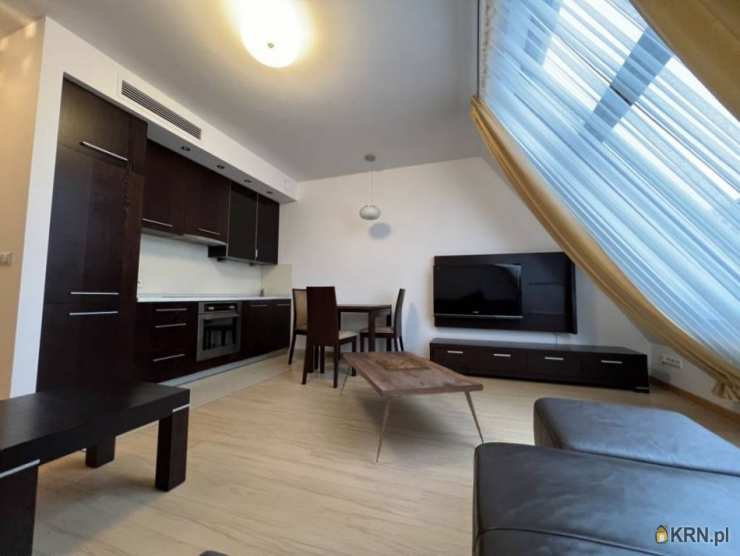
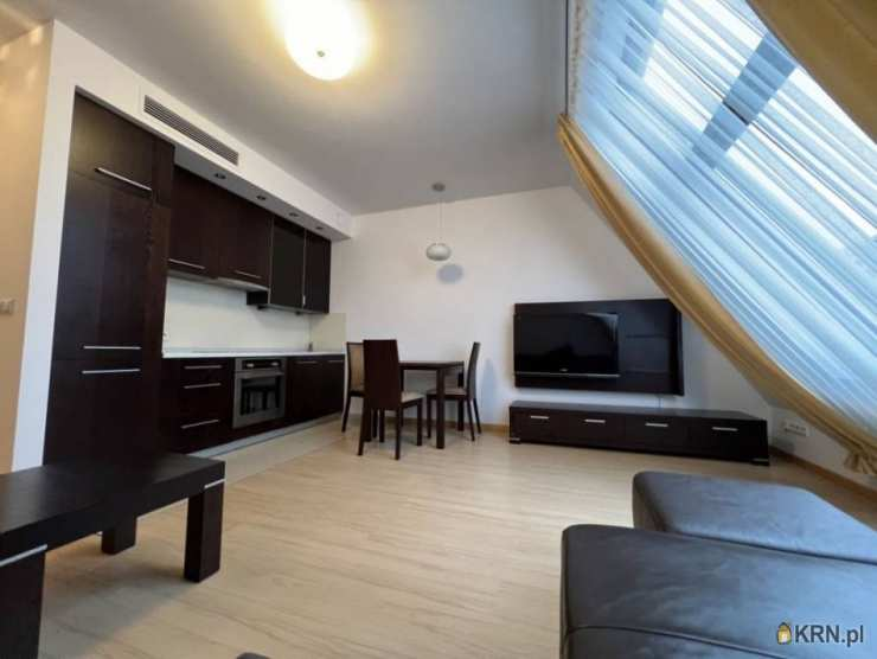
- coffee table (397, 387)
